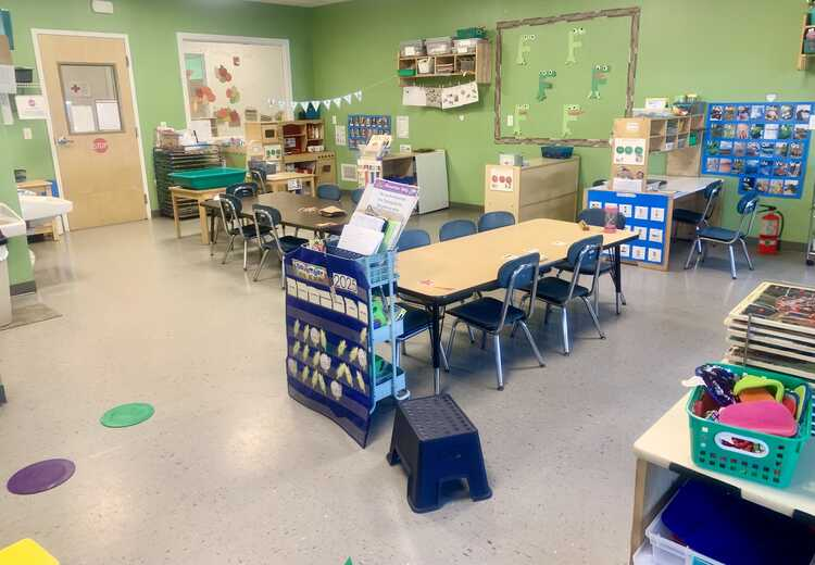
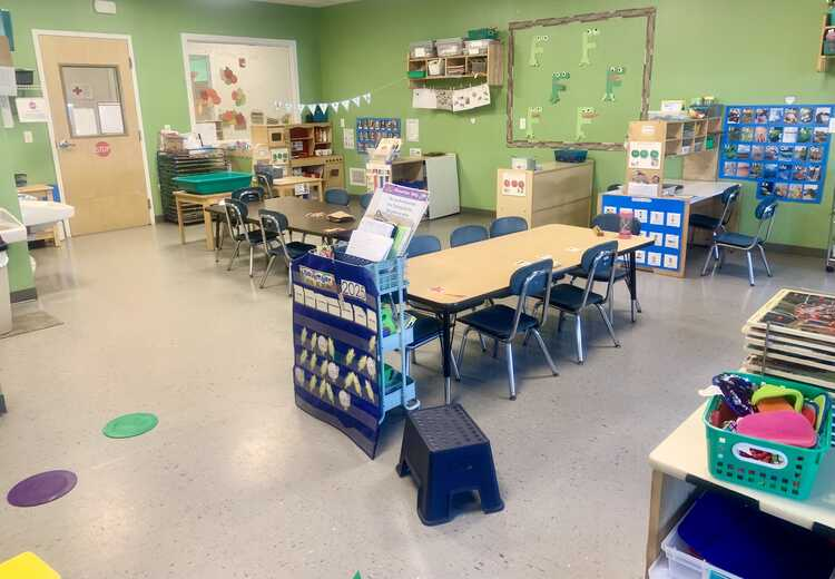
- fire extinguisher (767, 229)
